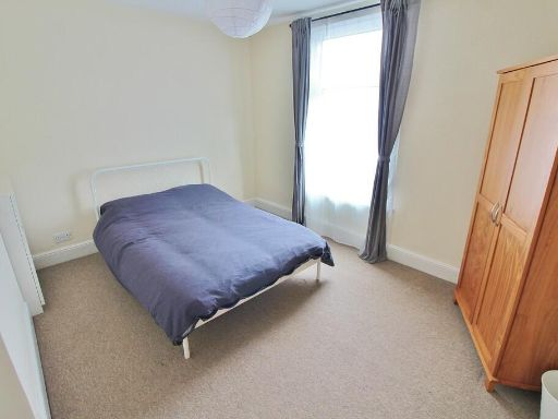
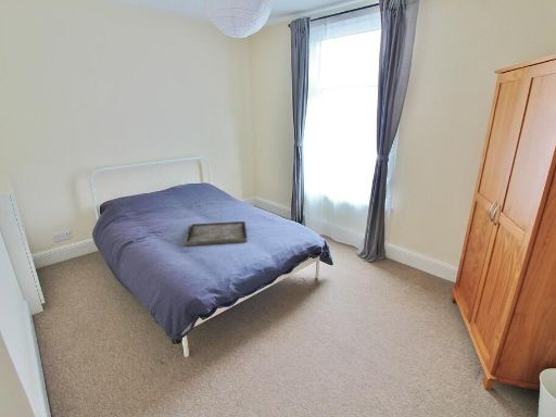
+ serving tray (217, 229)
